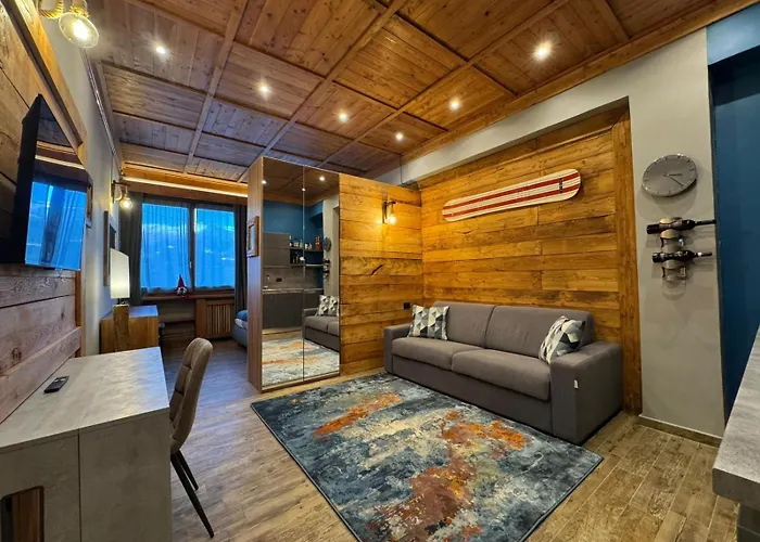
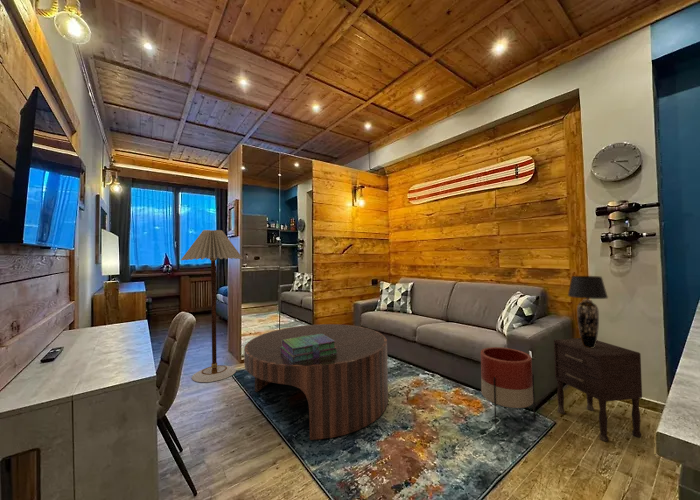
+ table lamp (587, 311)
+ floor lamp (213, 301)
+ coffee table (318, 368)
+ planter (505, 385)
+ stack of books (308, 346)
+ nightstand (594, 384)
